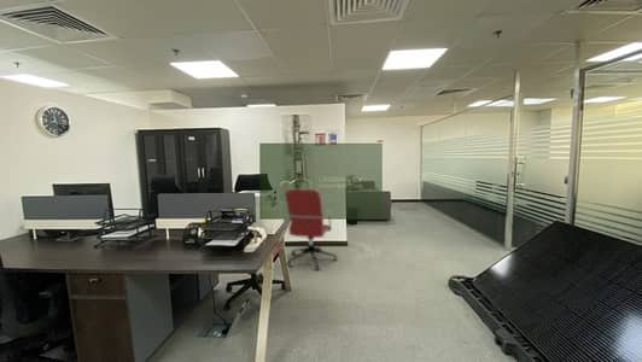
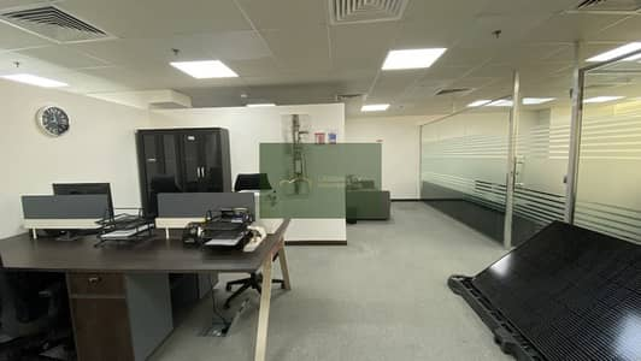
- office chair (310, 223)
